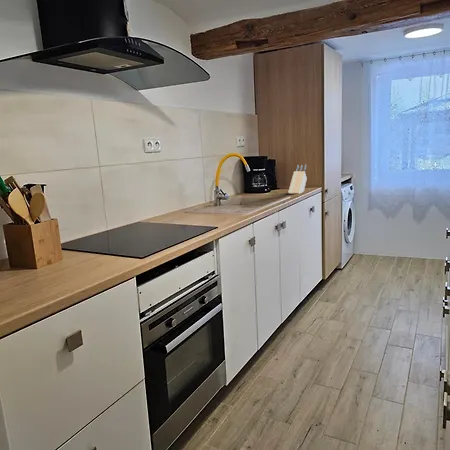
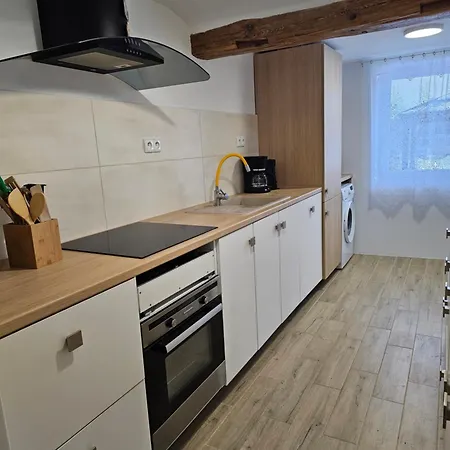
- knife block (298, 178)
